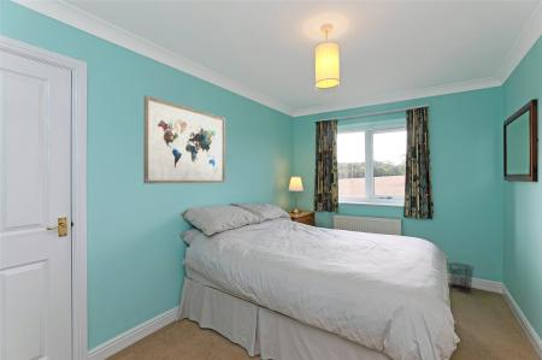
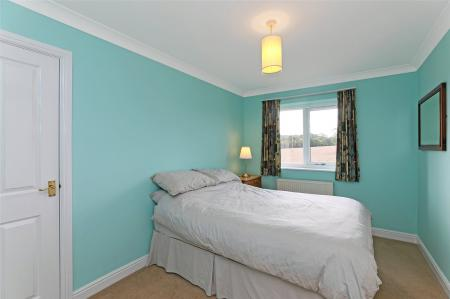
- wall art (190, 146)
- waste bin (460, 277)
